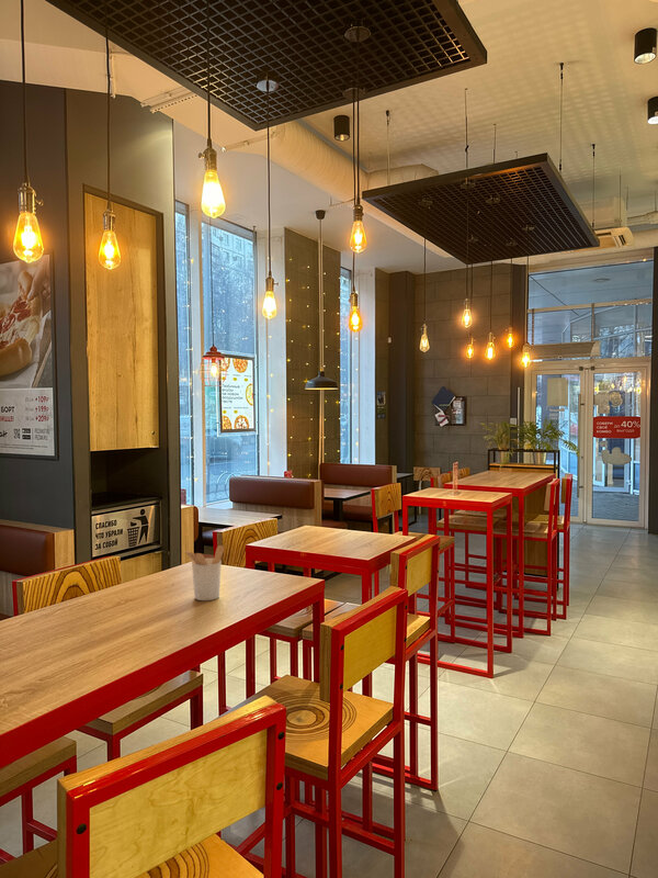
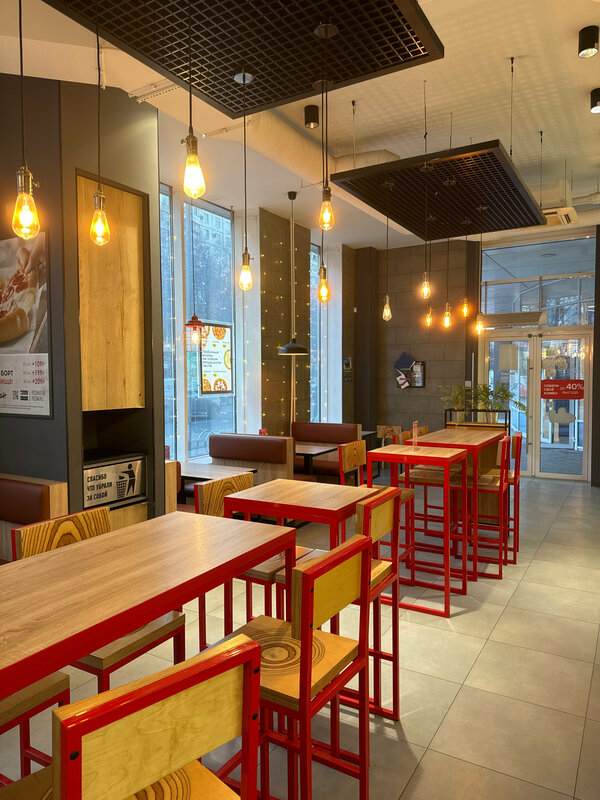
- utensil holder (203, 572)
